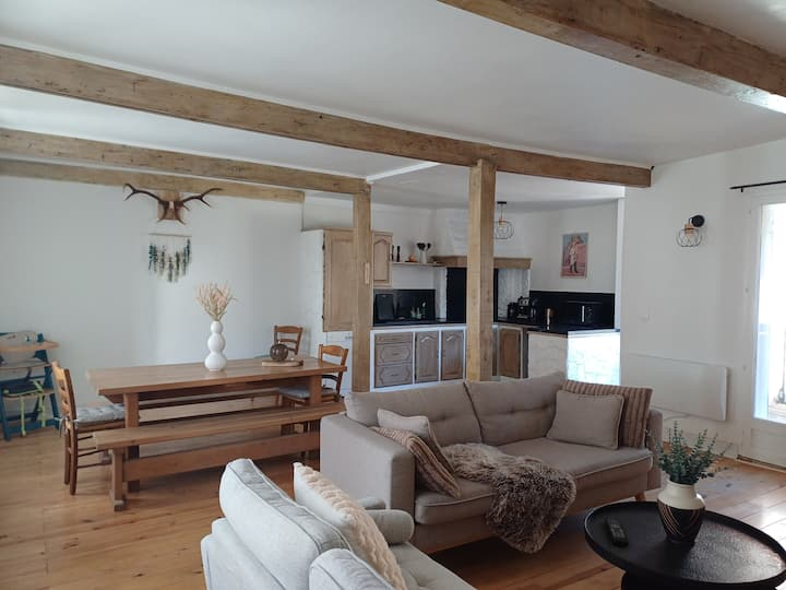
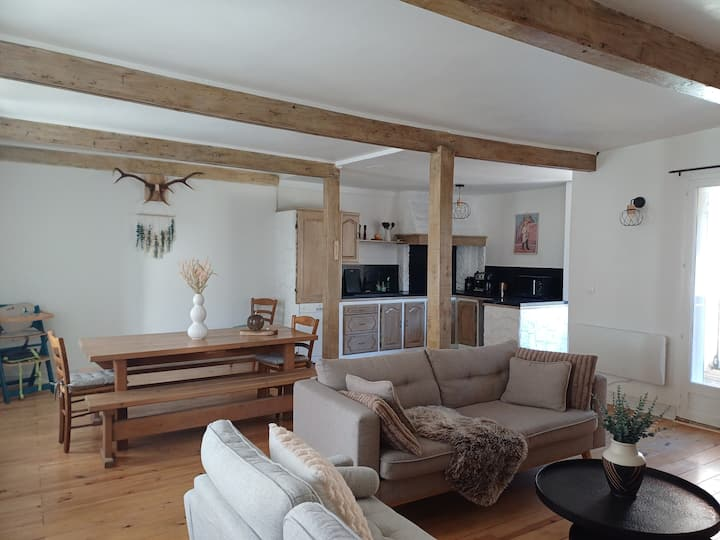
- remote control (616, 531)
